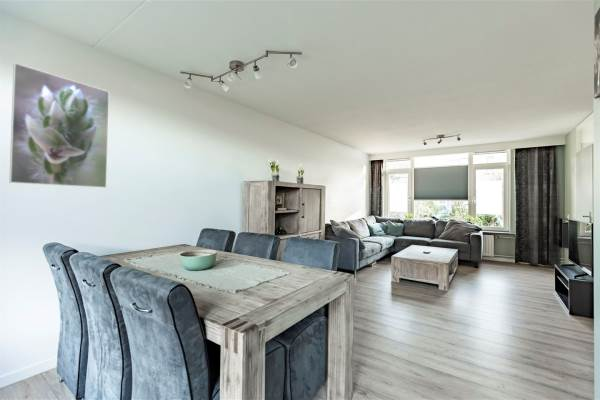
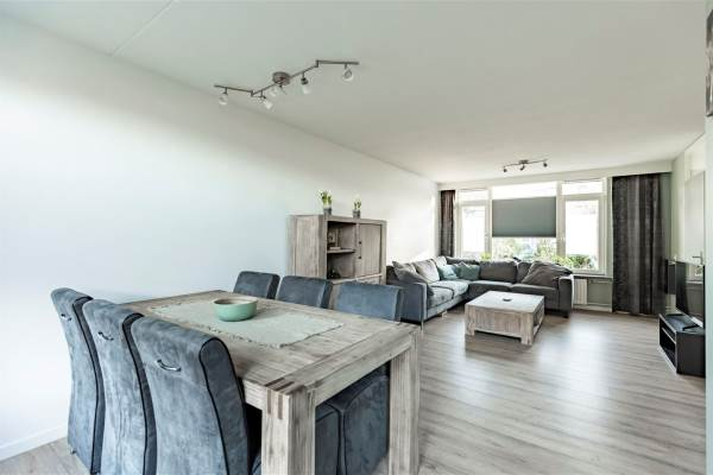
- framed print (64, 132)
